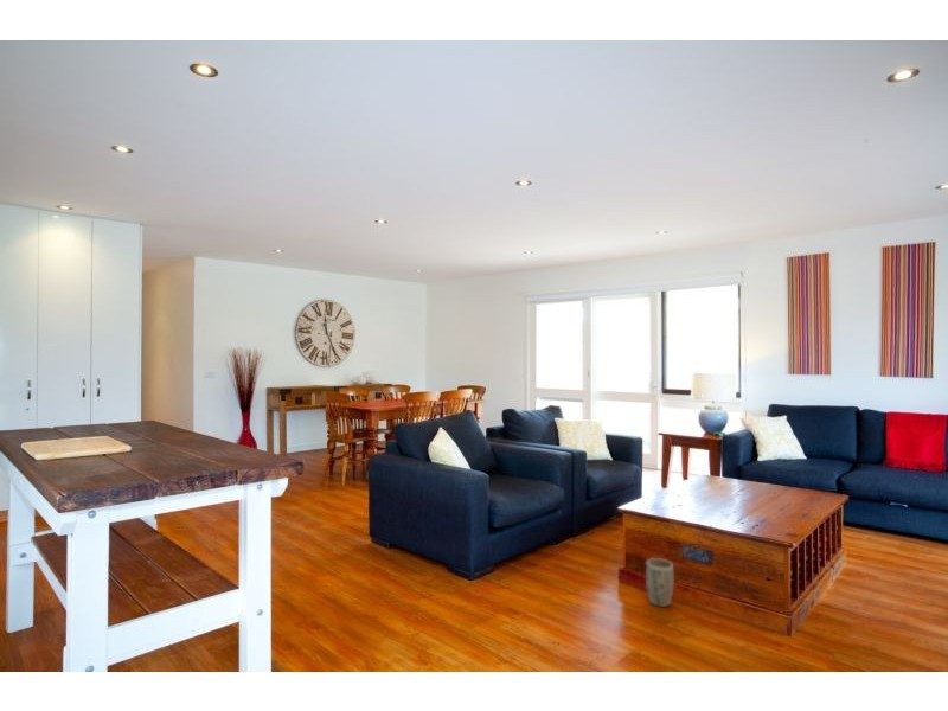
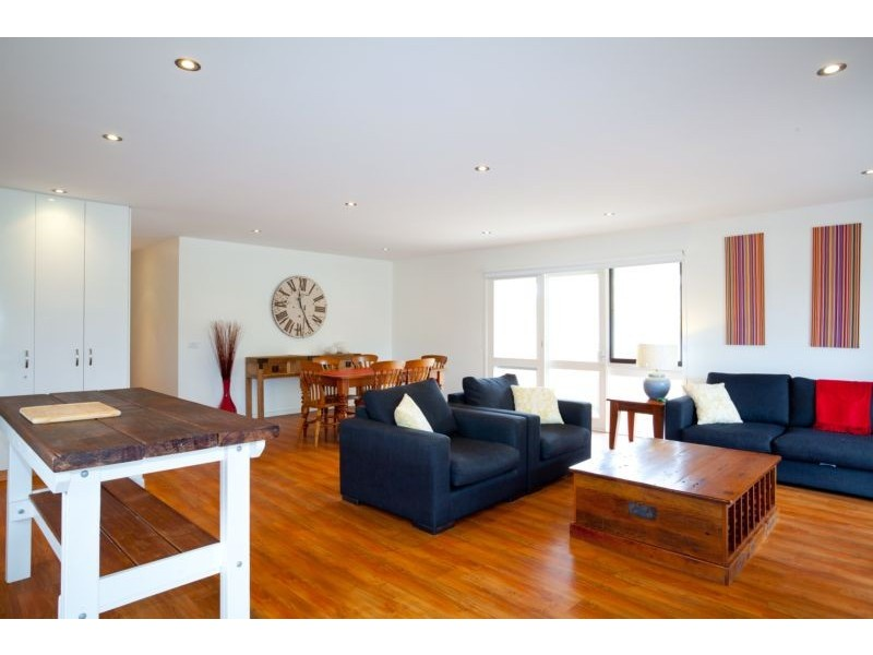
- plant pot (659, 582)
